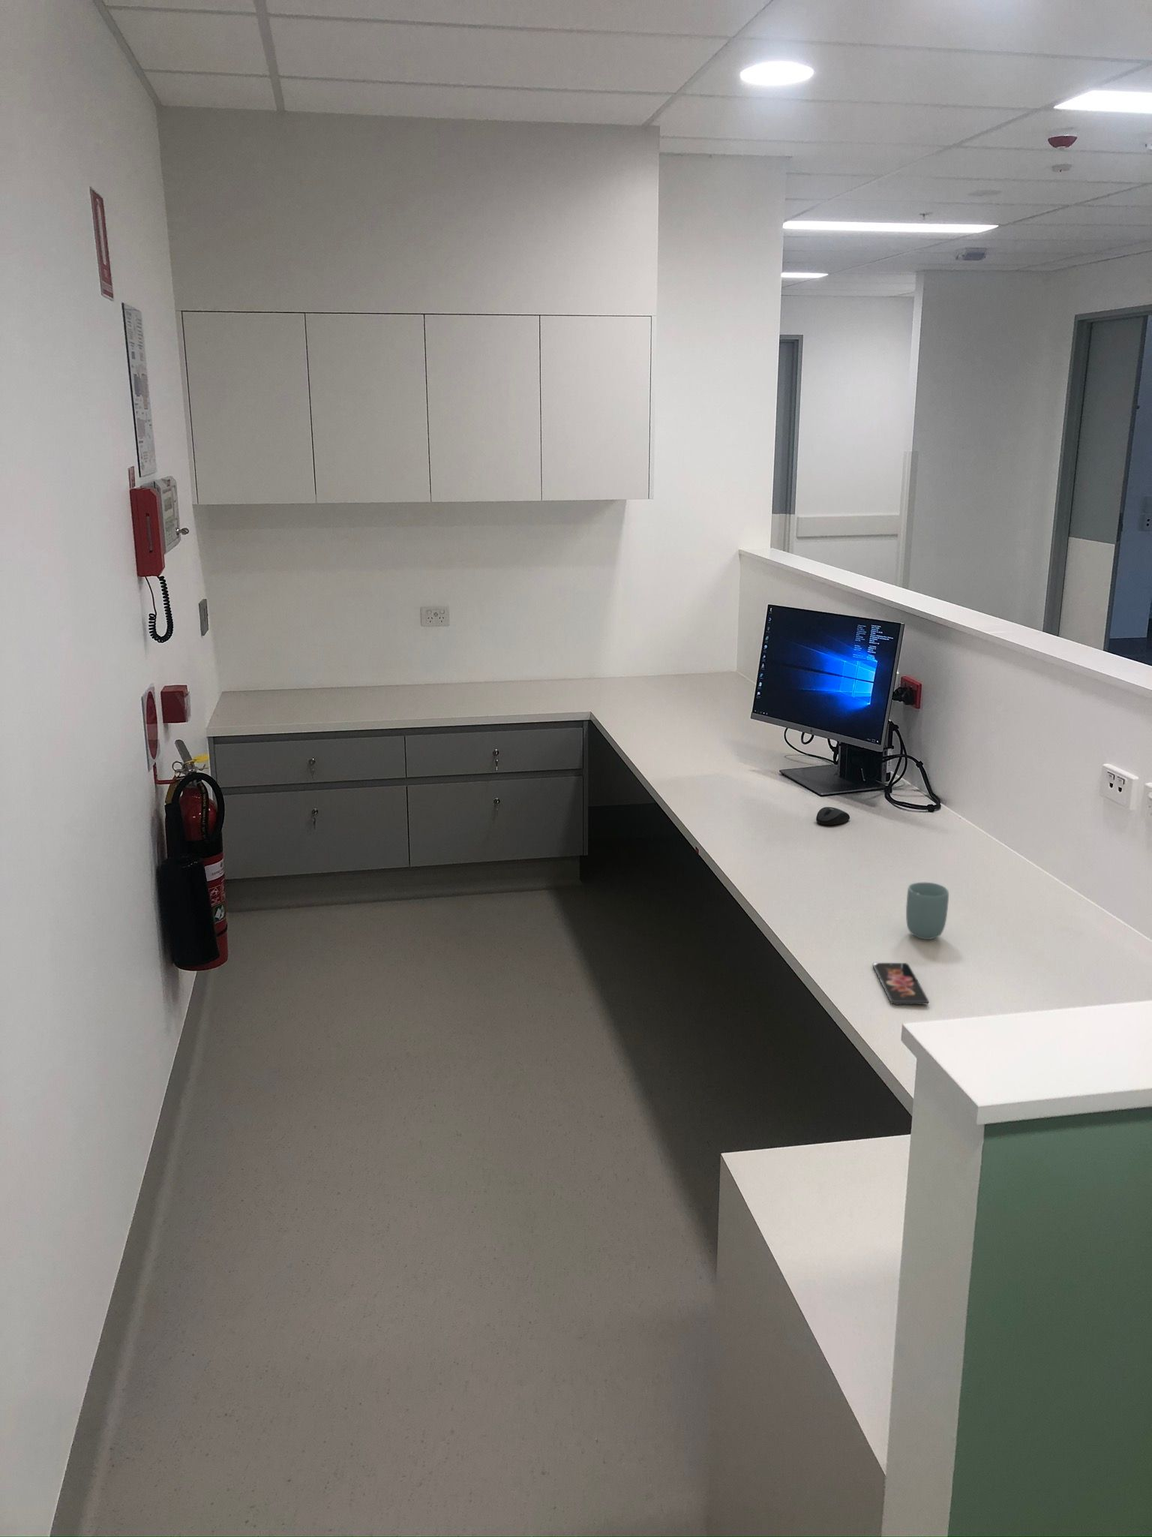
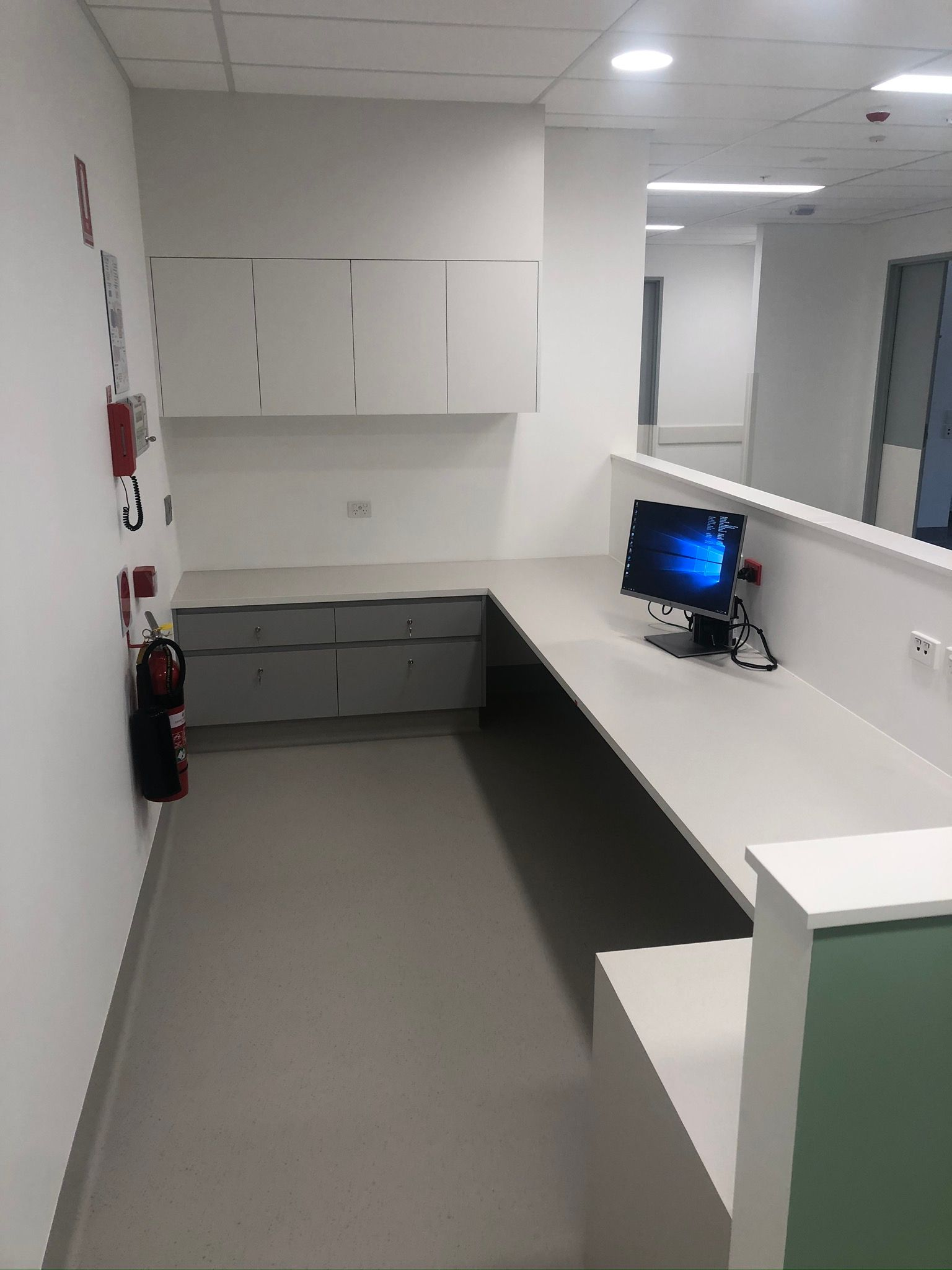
- cup (926, 911)
- mouse (834, 814)
- smartphone (899, 983)
